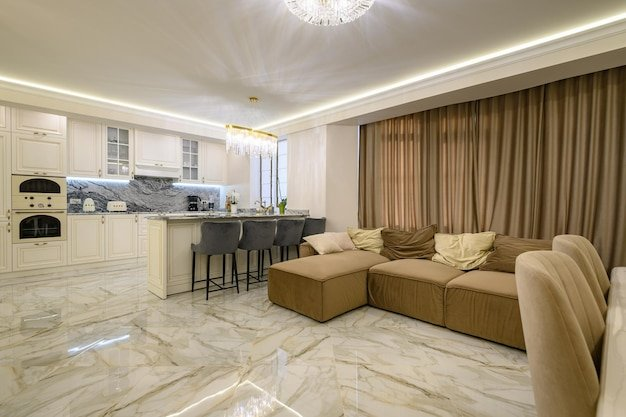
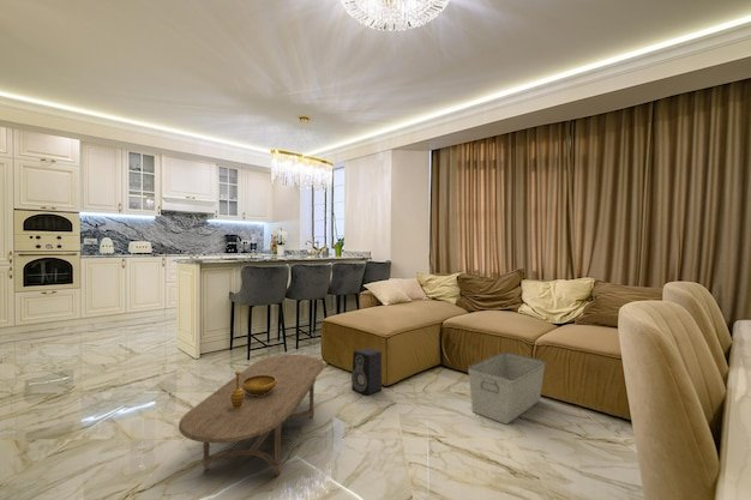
+ decorative bowl (252, 379)
+ storage bin (507, 384)
+ coffee table (265, 412)
+ speaker (366, 371)
